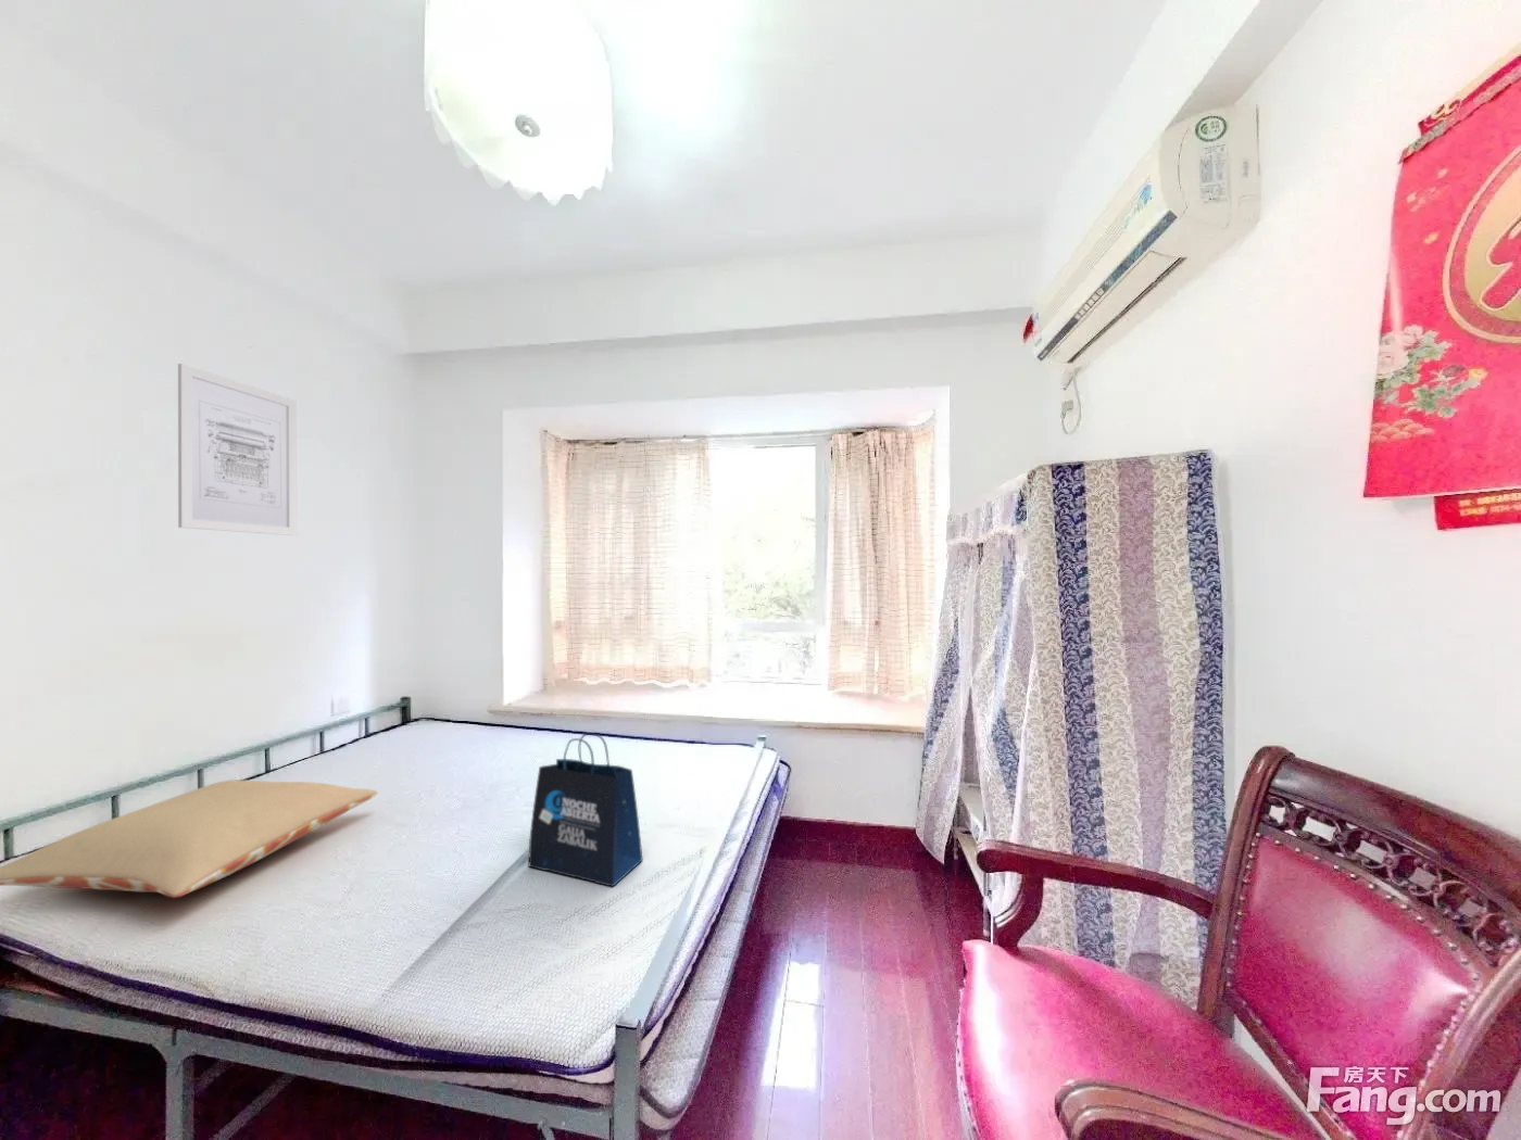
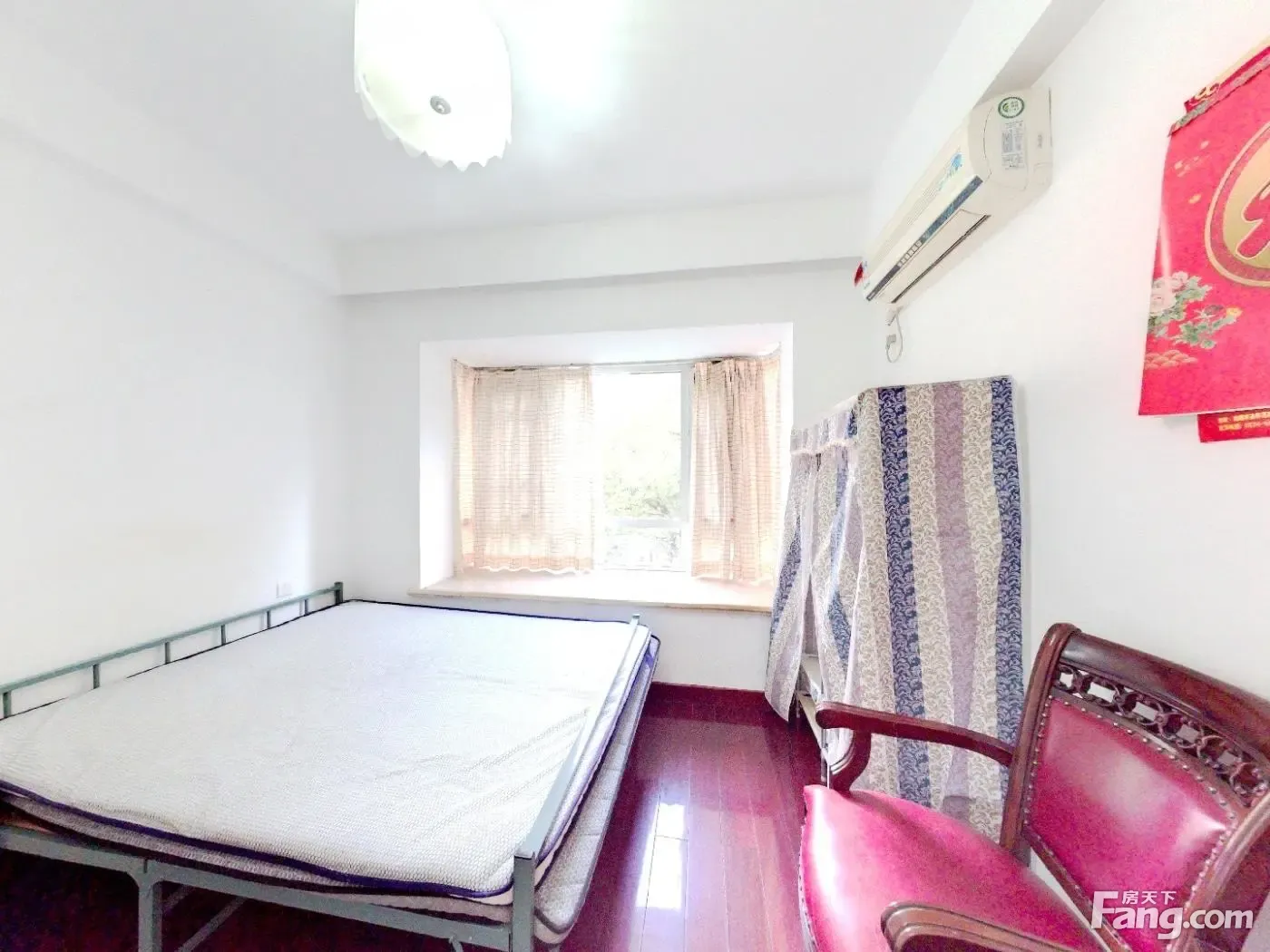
- tote bag (586, 799)
- pillow (208, 830)
- wall art (242, 457)
